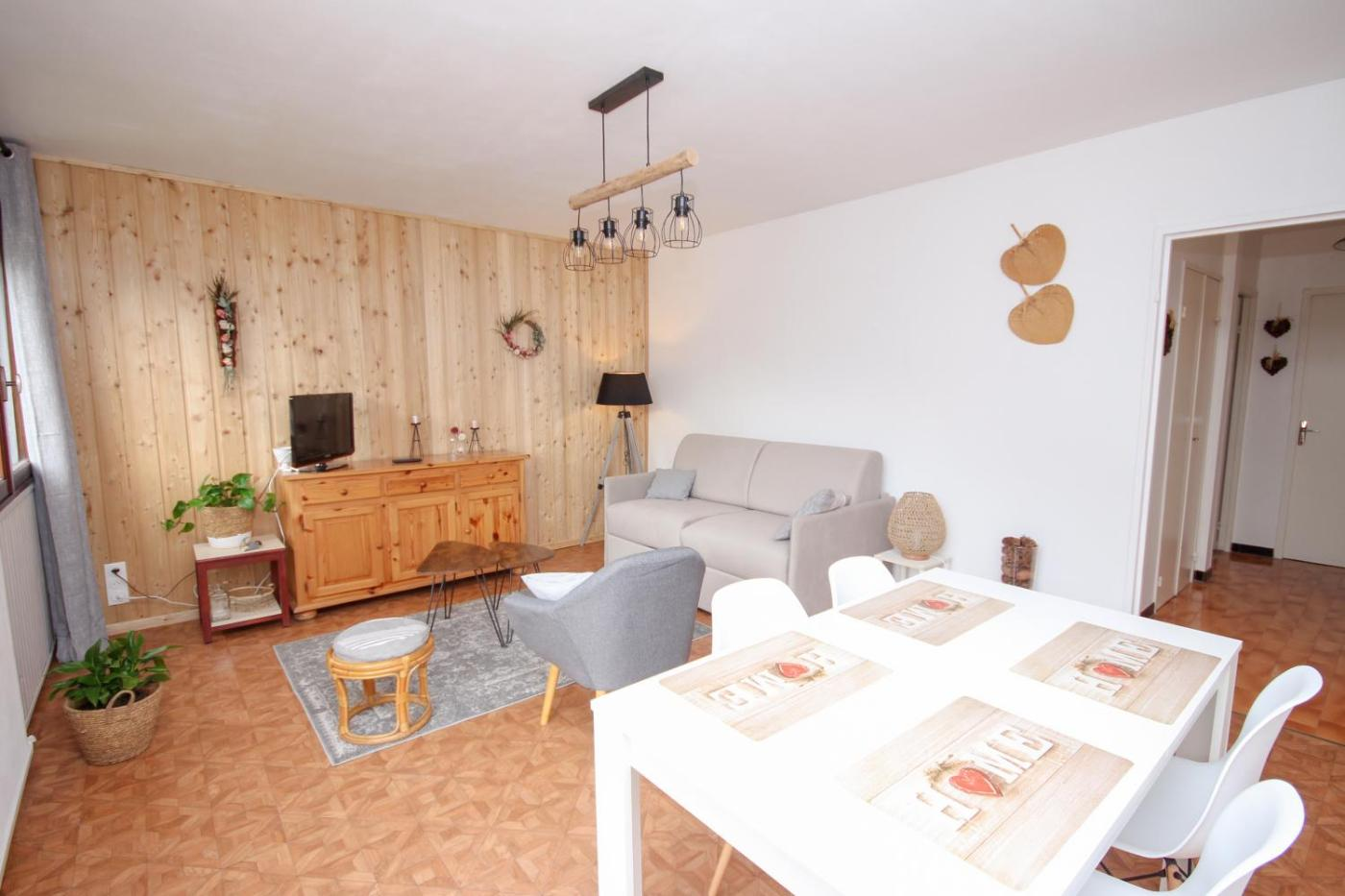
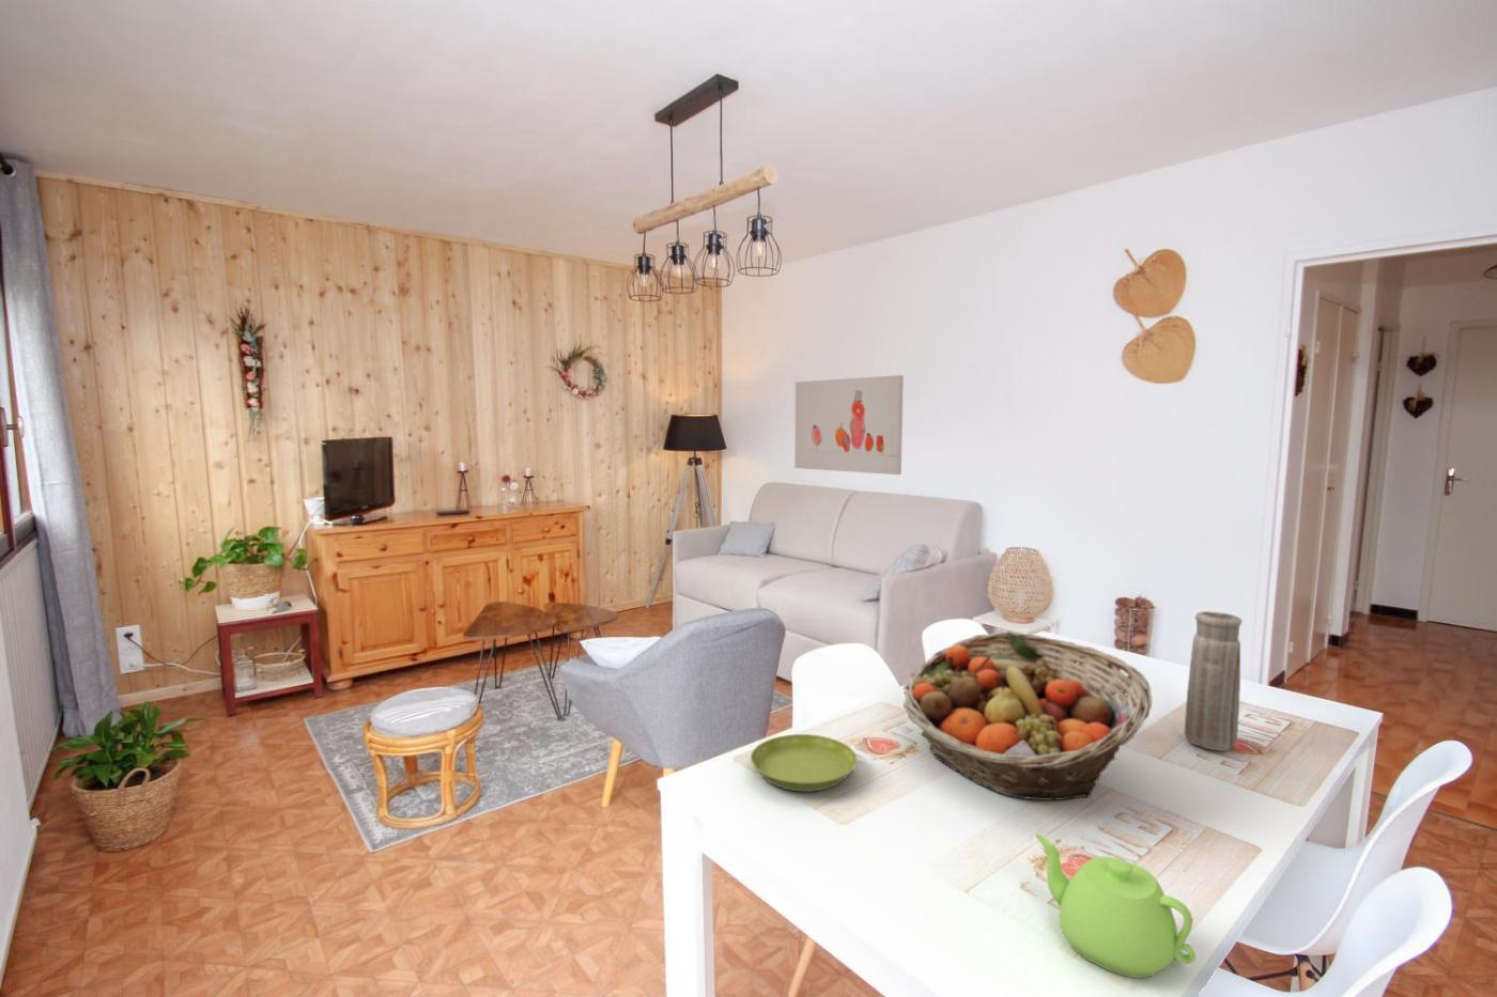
+ wall art (845, 425)
+ saucer (802, 764)
+ fruit basket (1017, 708)
+ teapot (1109, 900)
+ vase (1213, 680)
